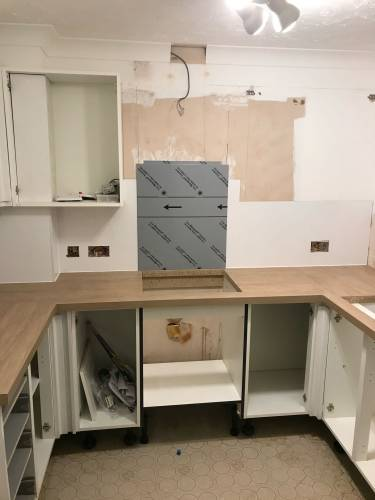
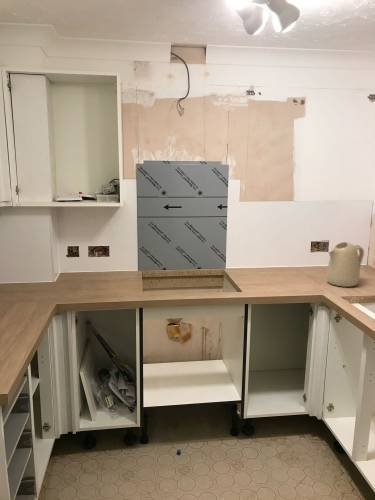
+ kettle (345, 262)
